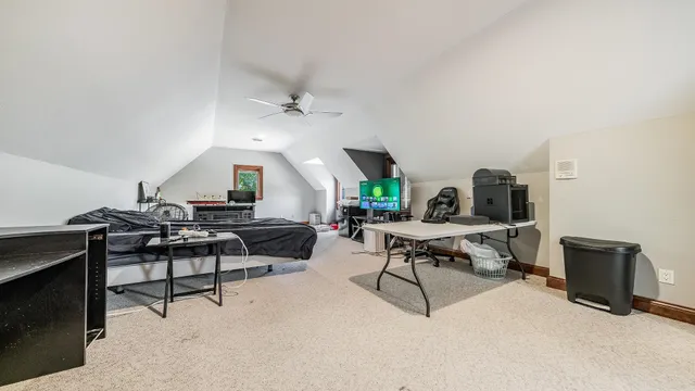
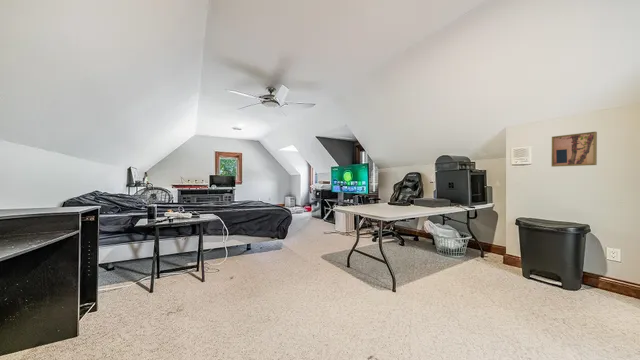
+ wall art (573, 150)
